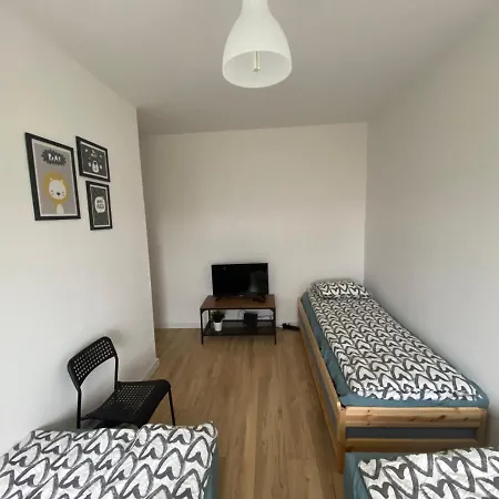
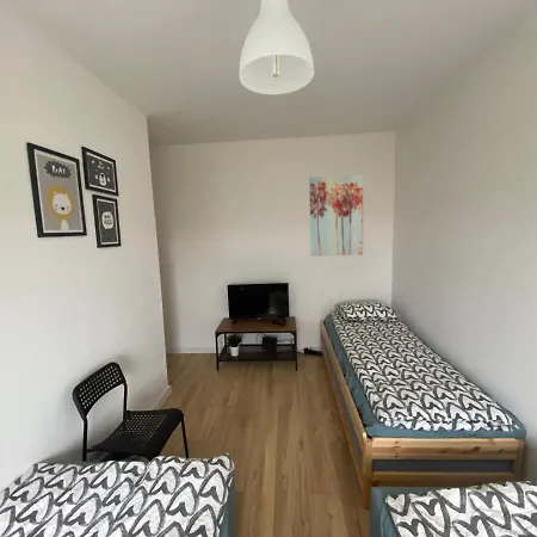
+ wall art (335, 216)
